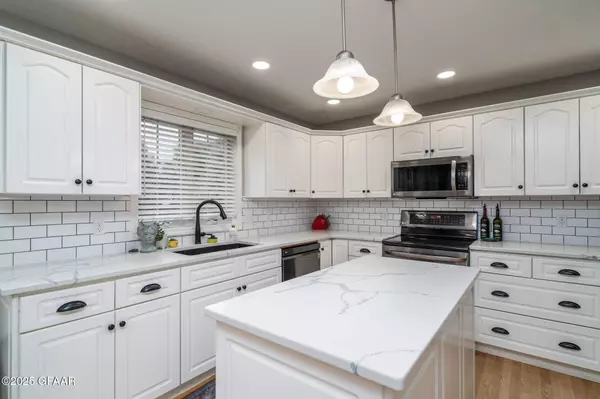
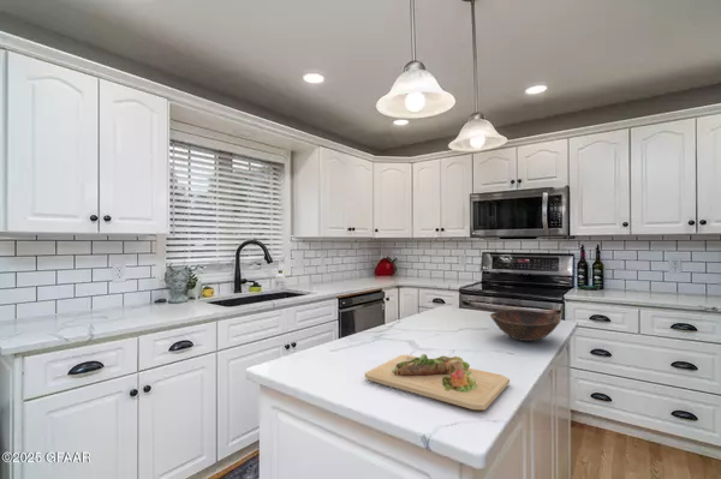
+ bowl (524, 327)
+ cutting board (435, 367)
